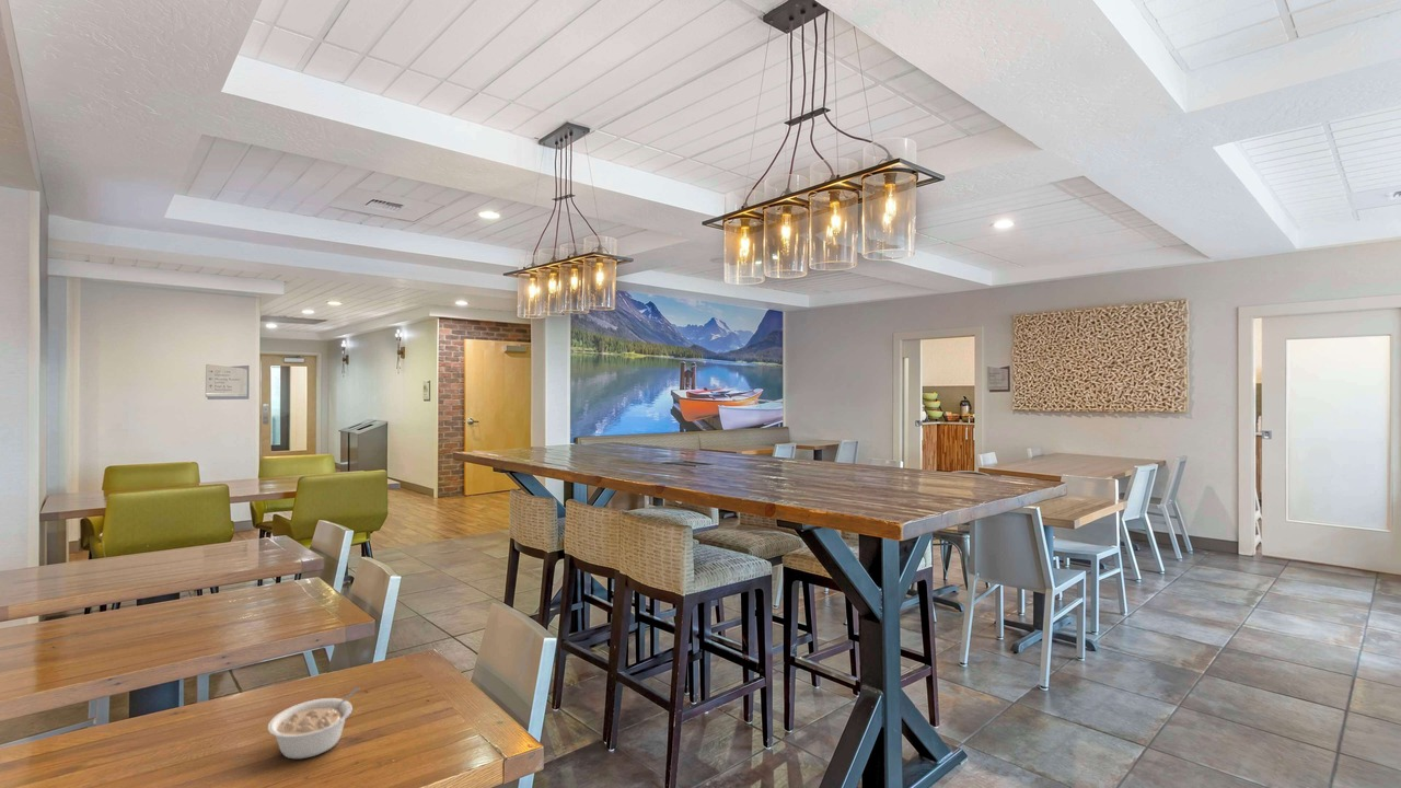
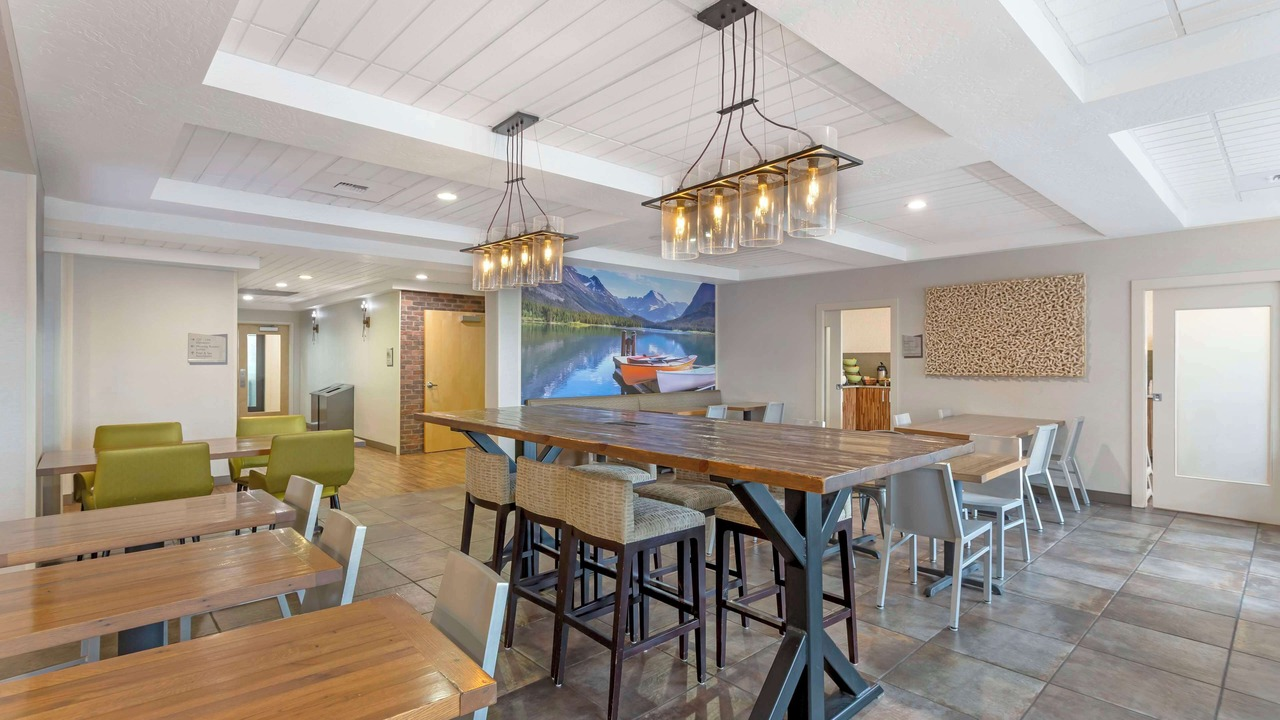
- legume (312, 726)
